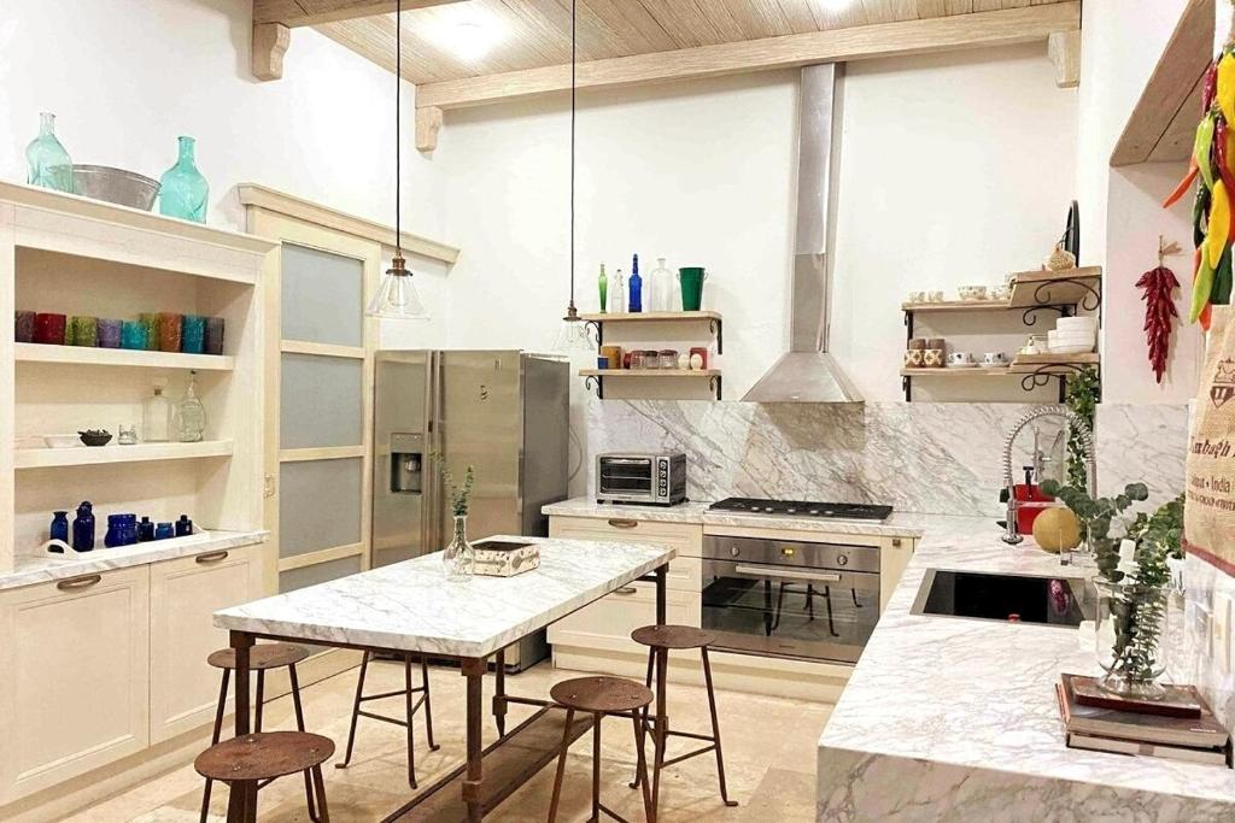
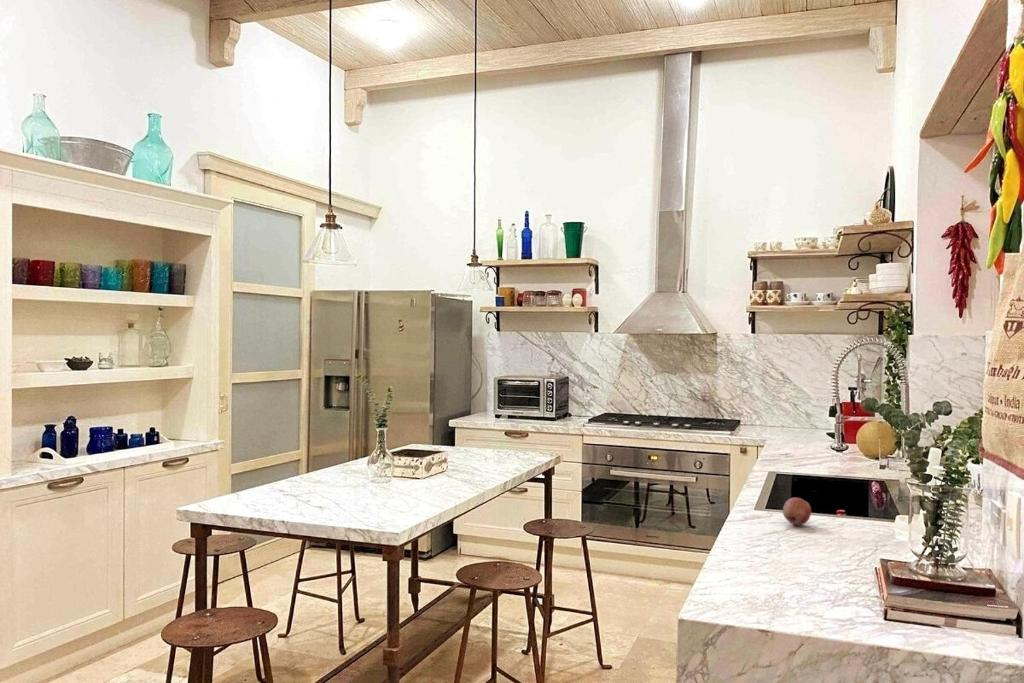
+ fruit (796, 511)
